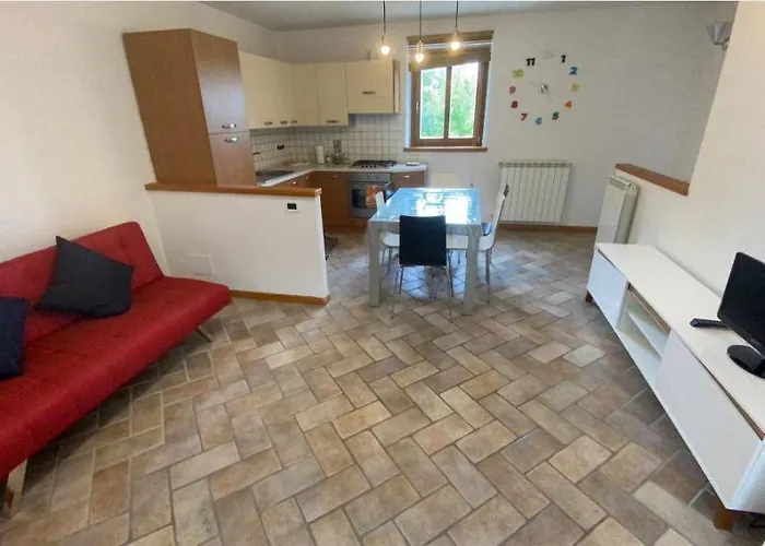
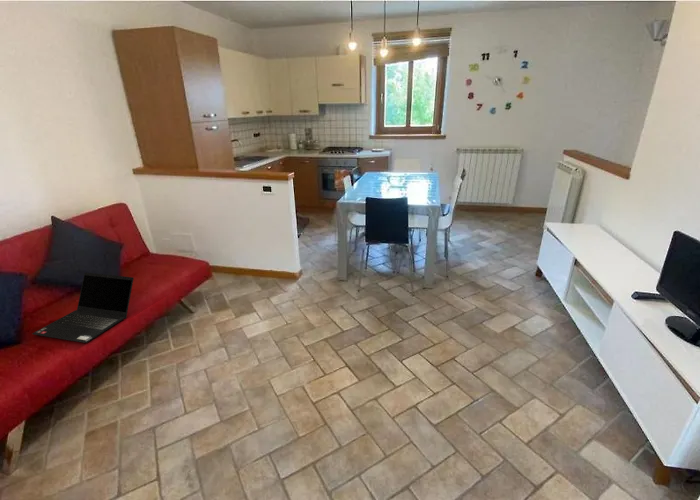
+ laptop computer (85, 305)
